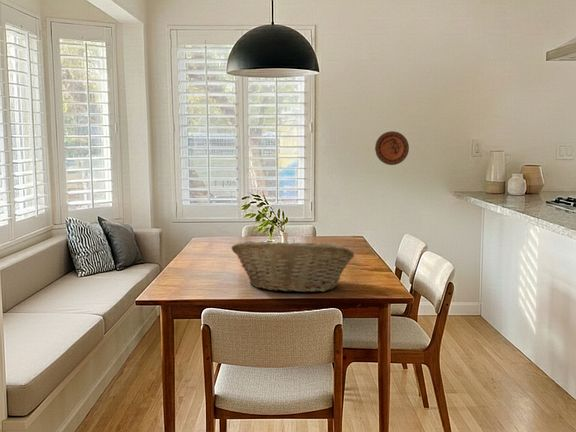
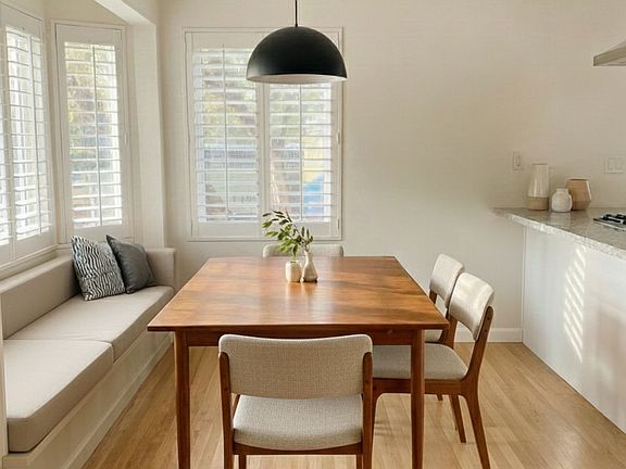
- fruit basket (292, 260)
- decorative plate (391, 148)
